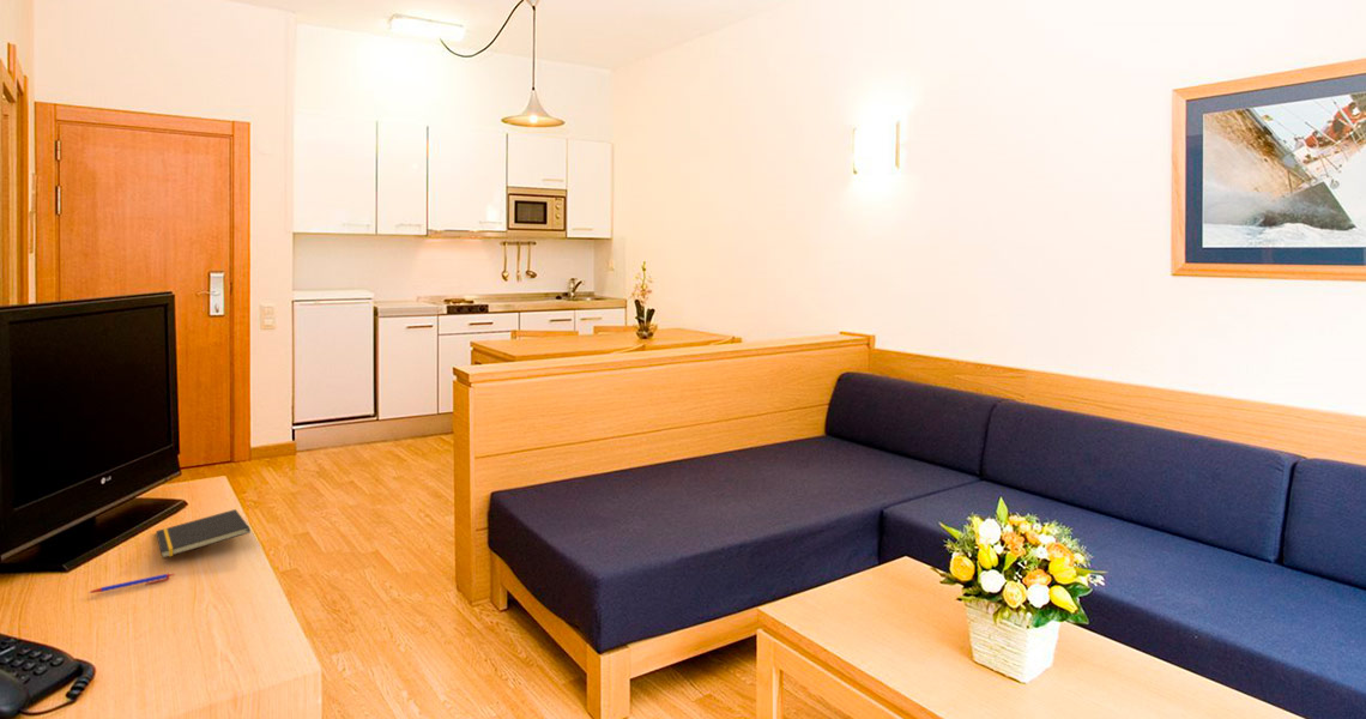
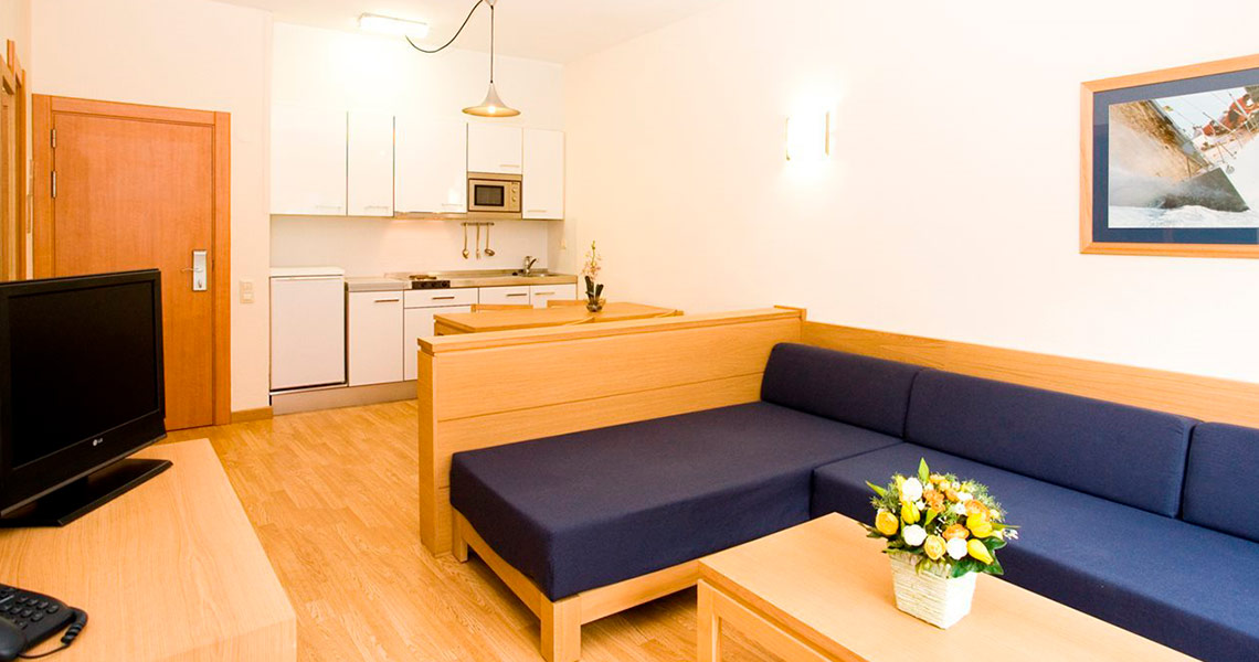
- notepad (201, 531)
- pen (132, 582)
